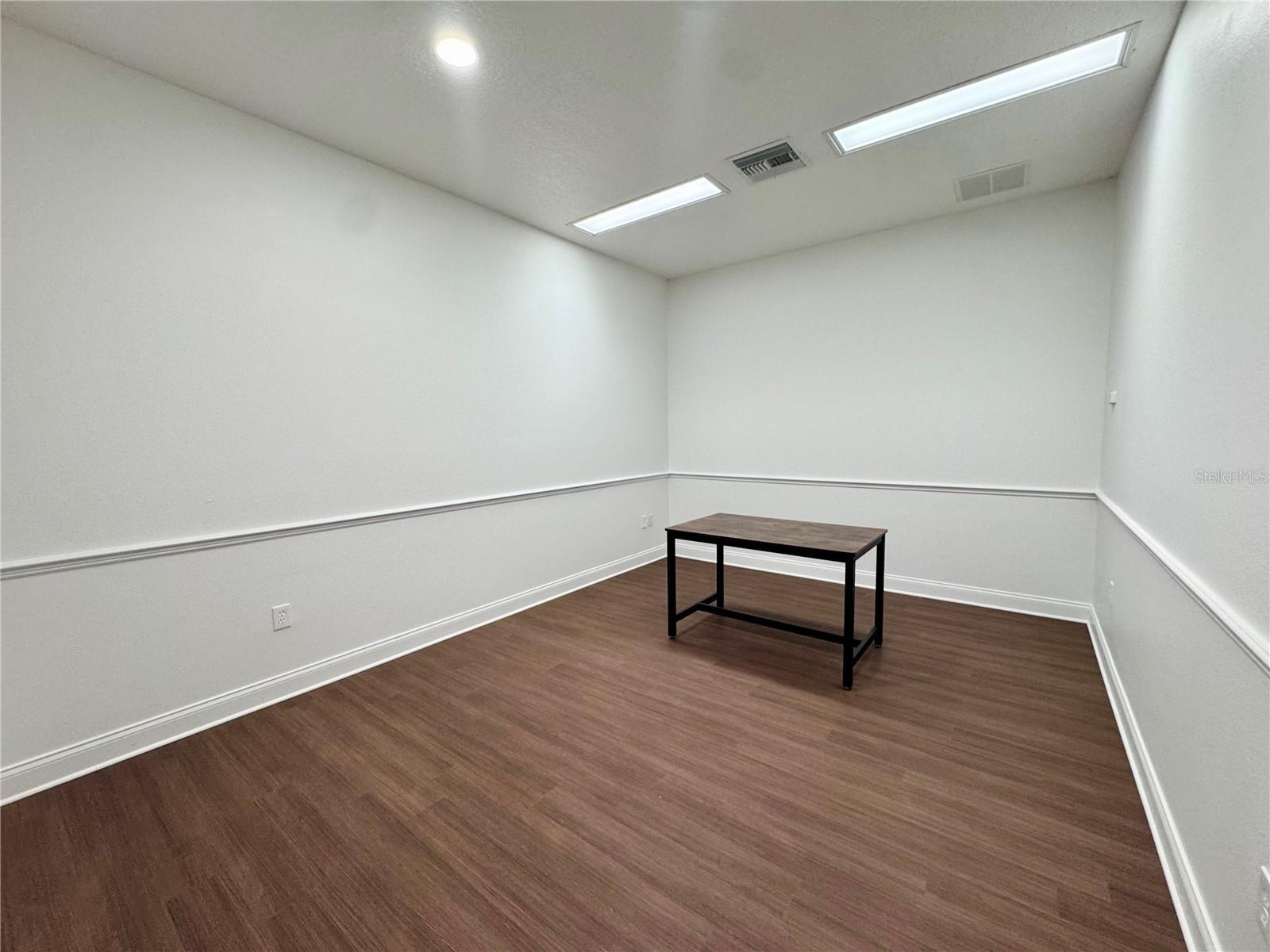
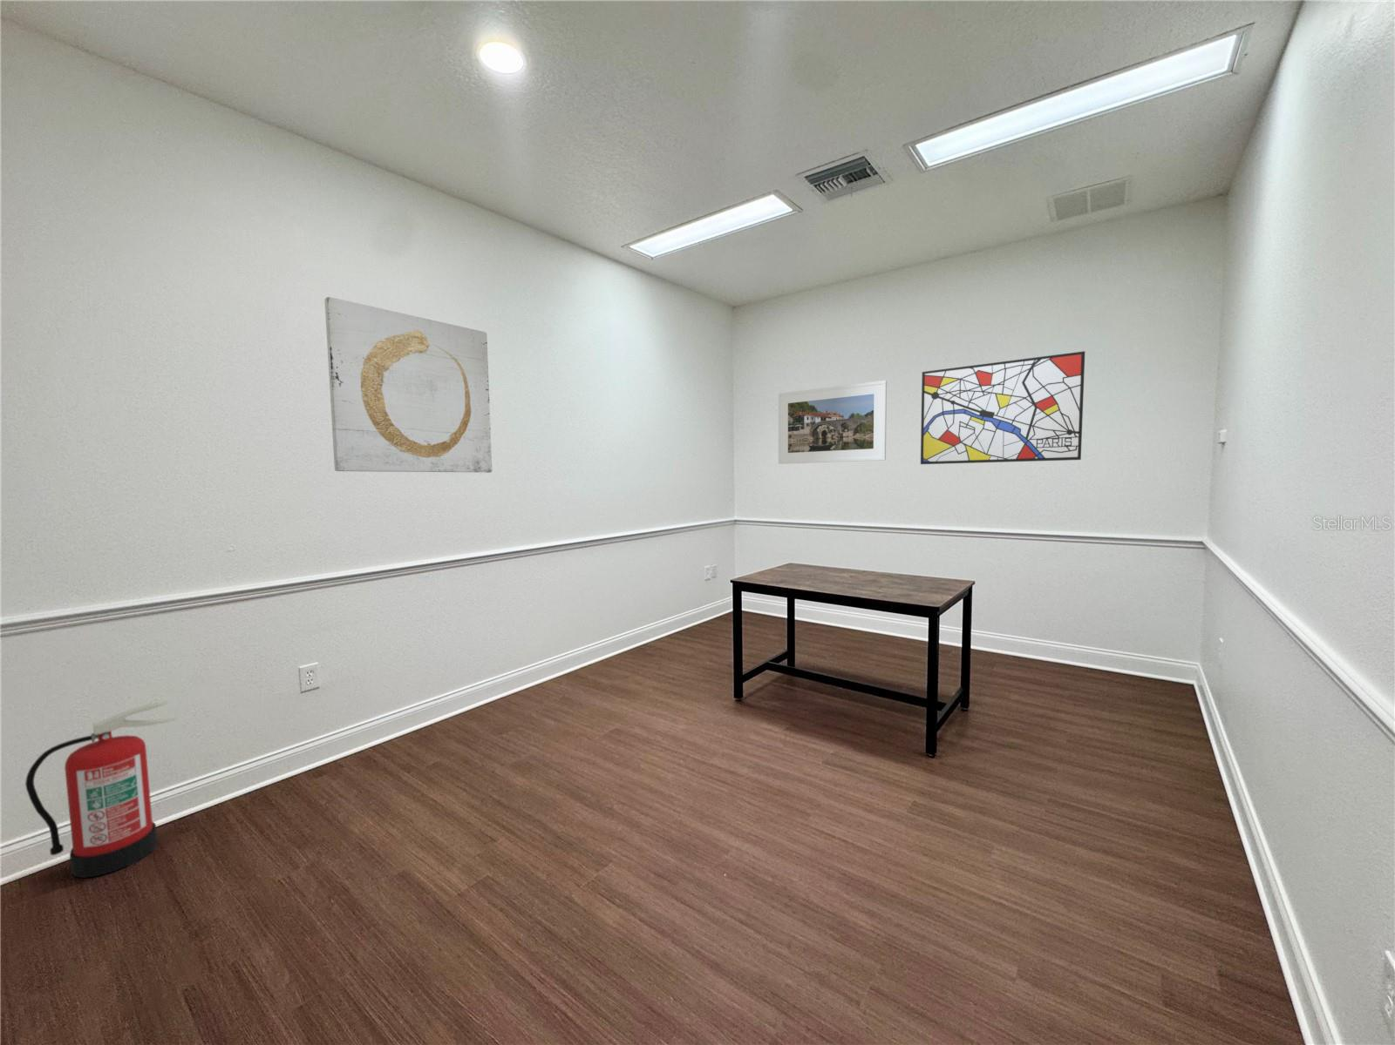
+ fire extinguisher (110, 786)
+ wall art (995, 412)
+ wall art (417, 394)
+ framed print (828, 425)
